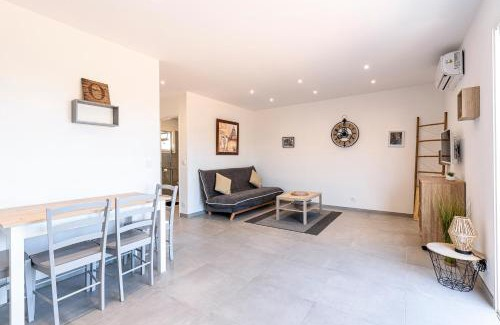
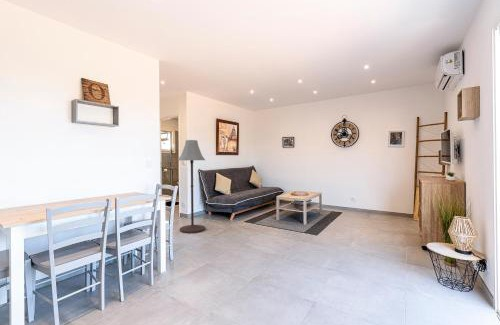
+ floor lamp (192, 185)
